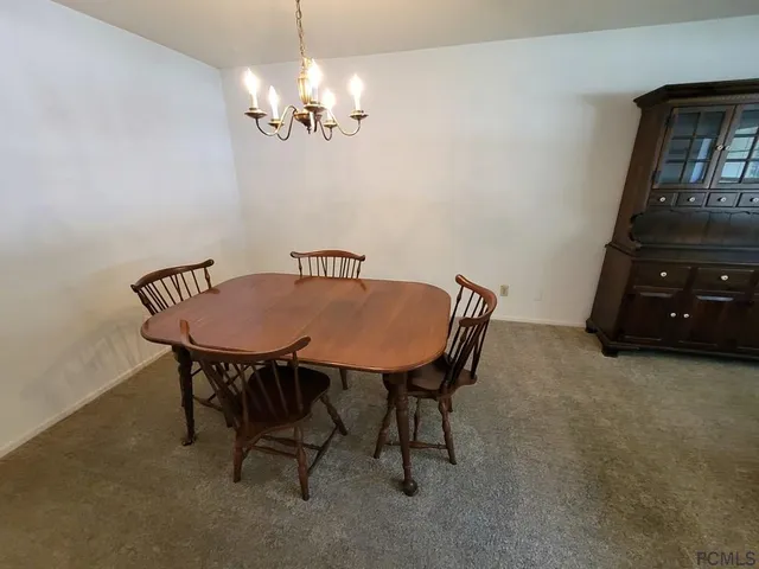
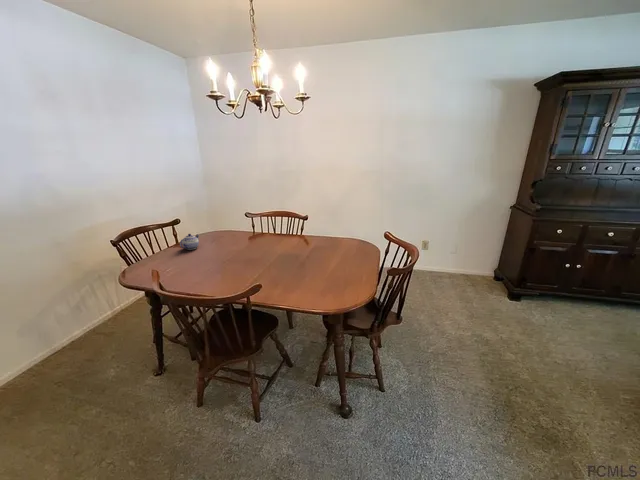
+ teapot (190, 241)
